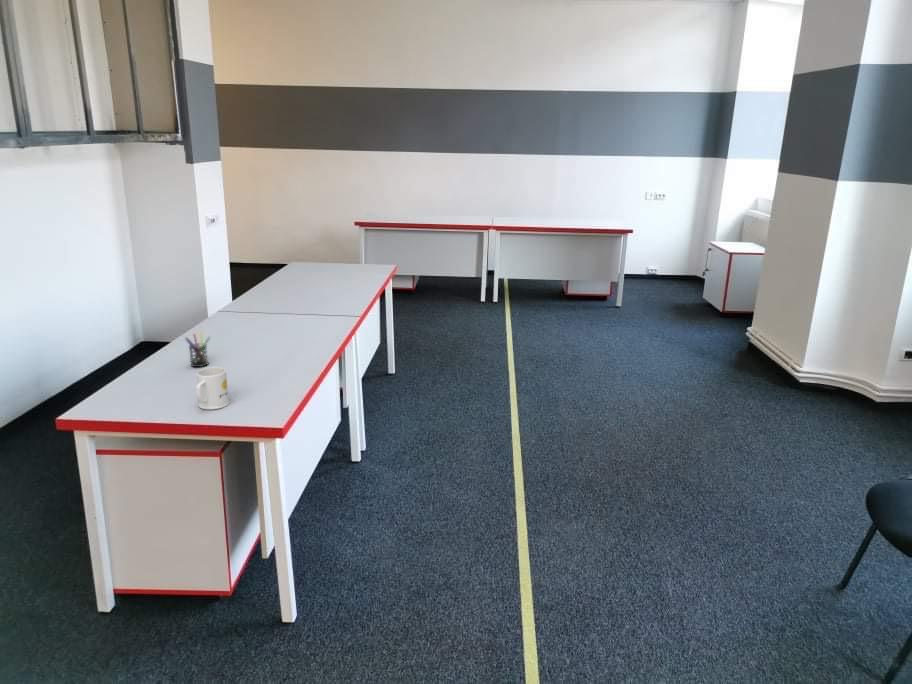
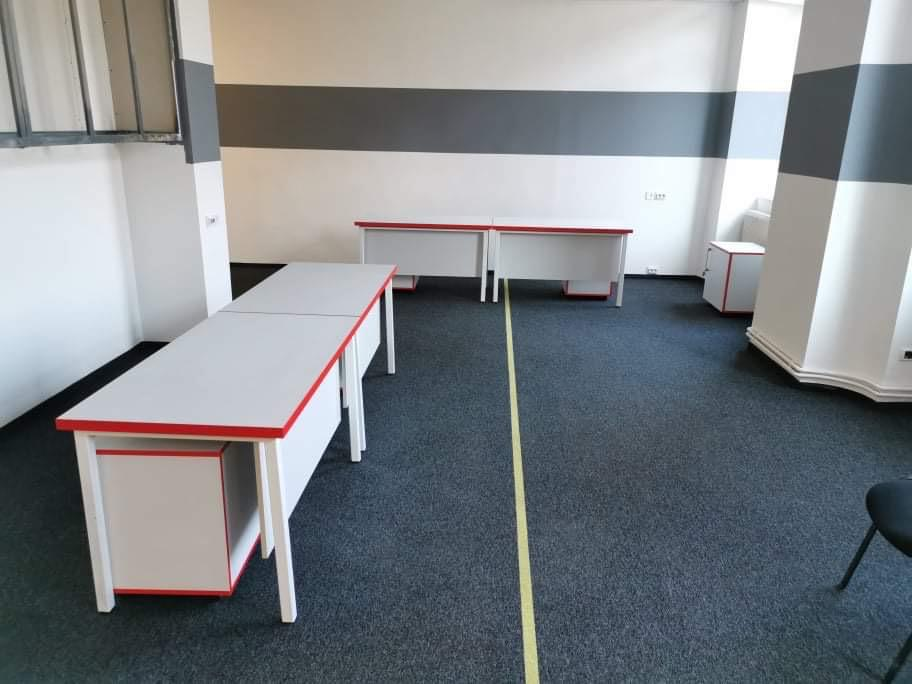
- mug (210, 389)
- pen holder (199, 348)
